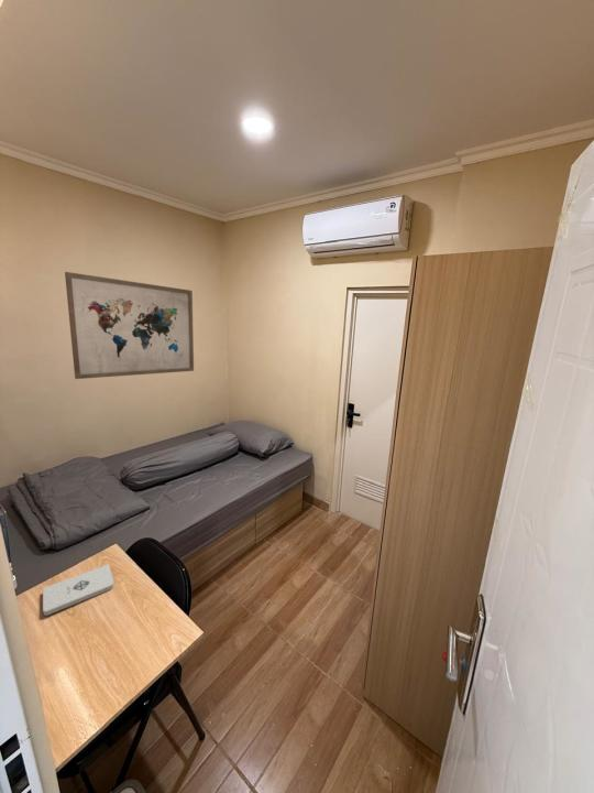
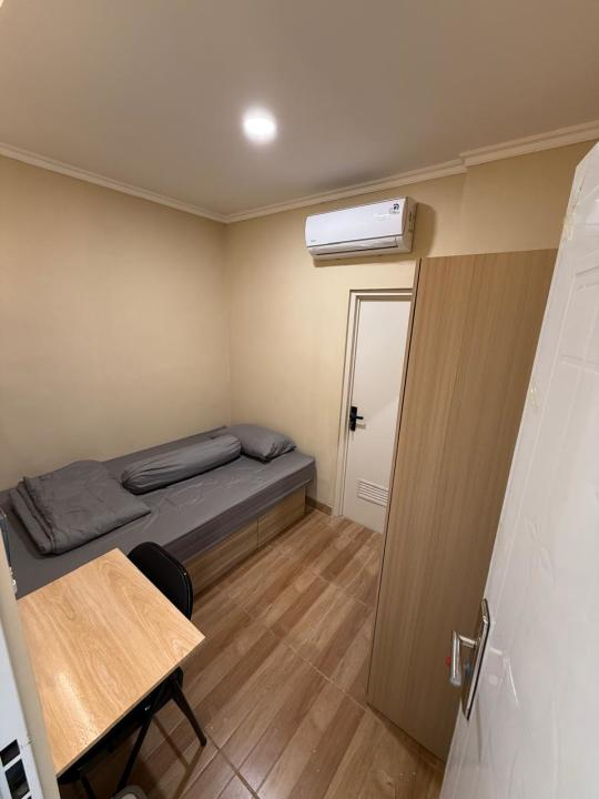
- wall art (140, 329)
- notepad (79, 587)
